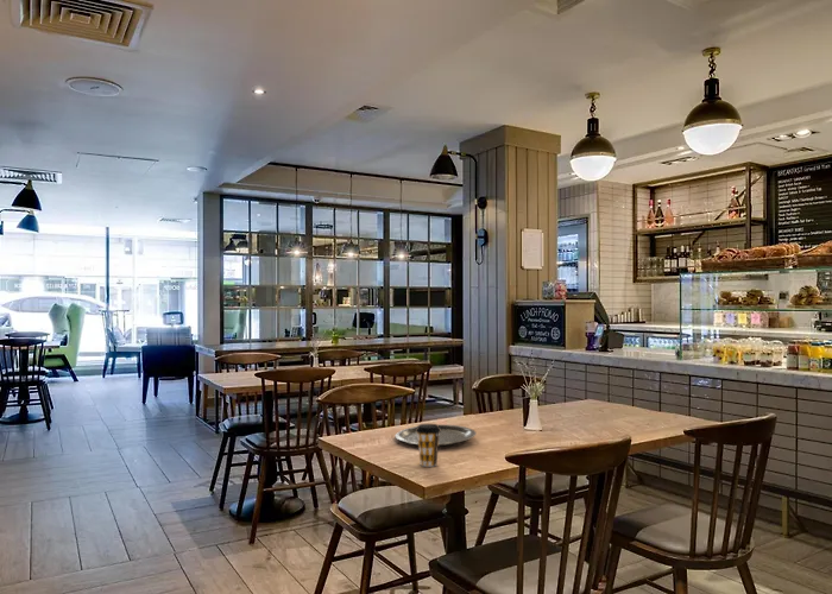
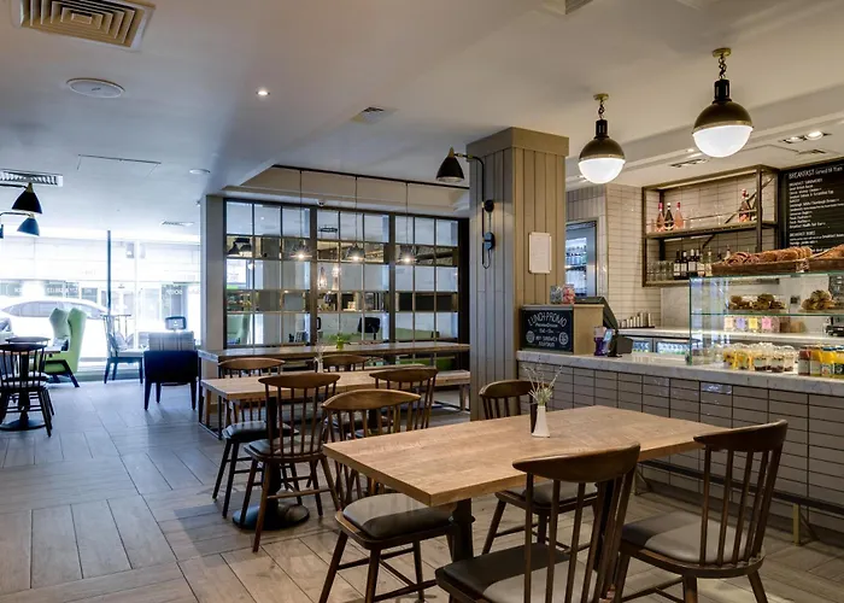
- coffee cup (428, 444)
- plate (439, 435)
